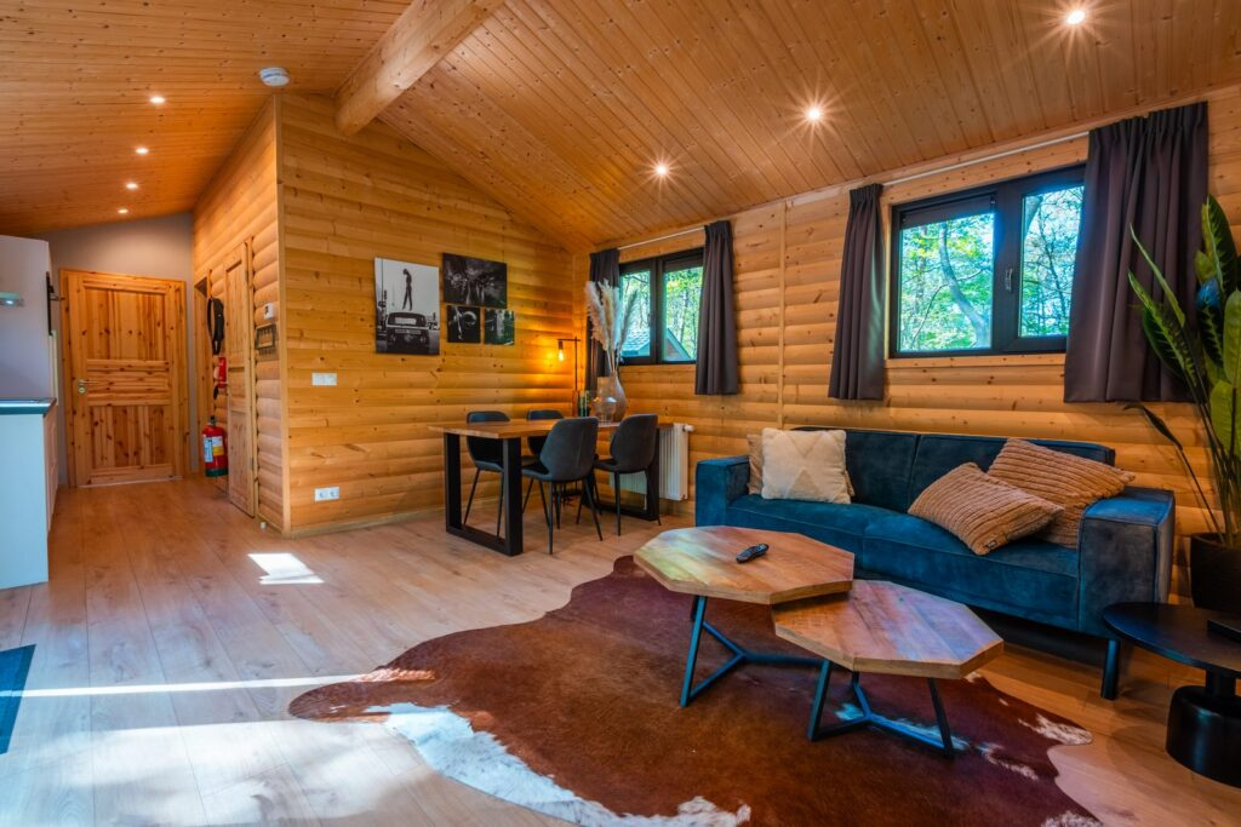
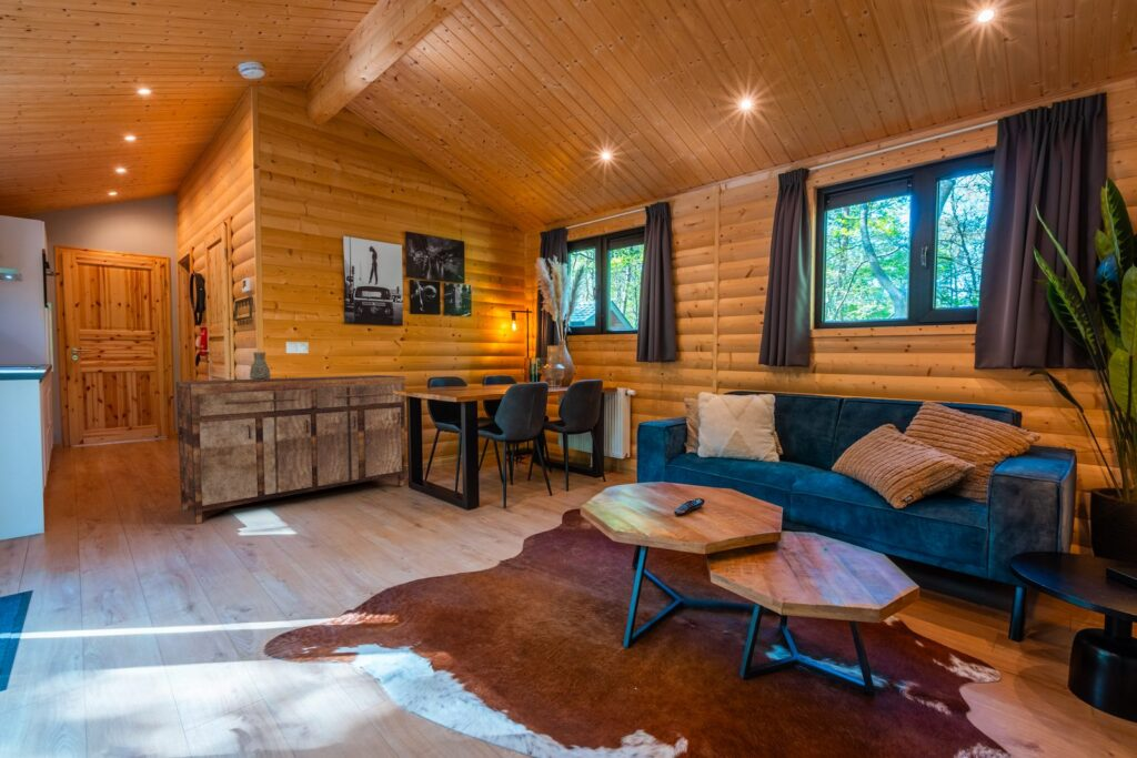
+ decorative vase (260, 365)
+ sideboard (302, 437)
